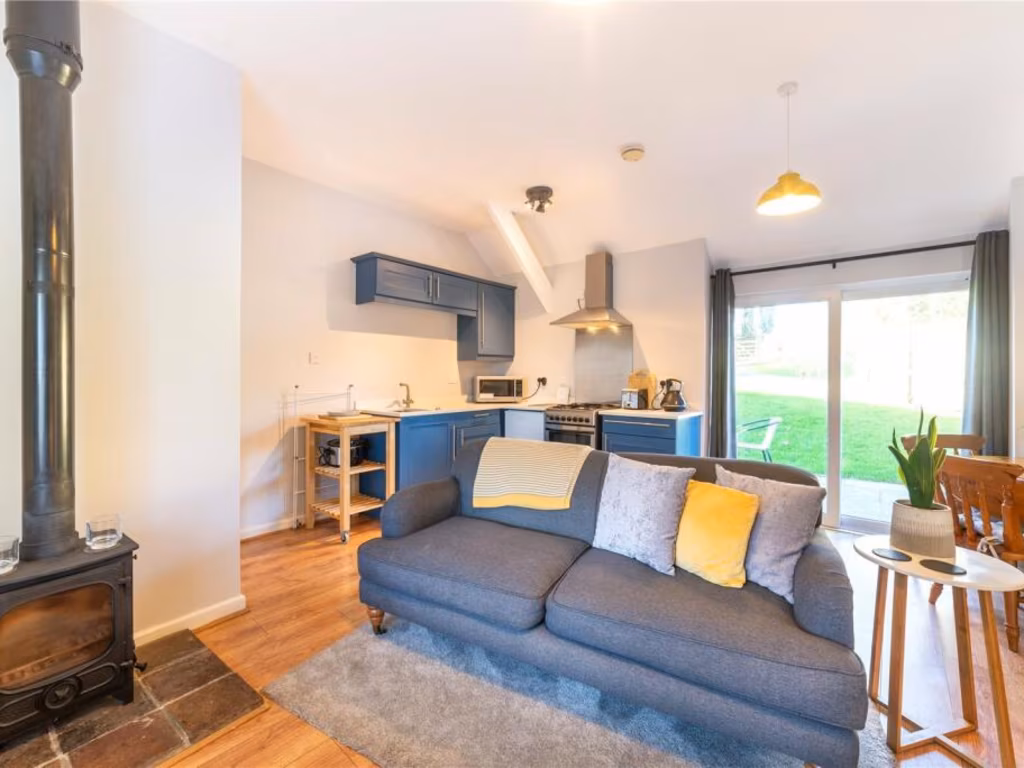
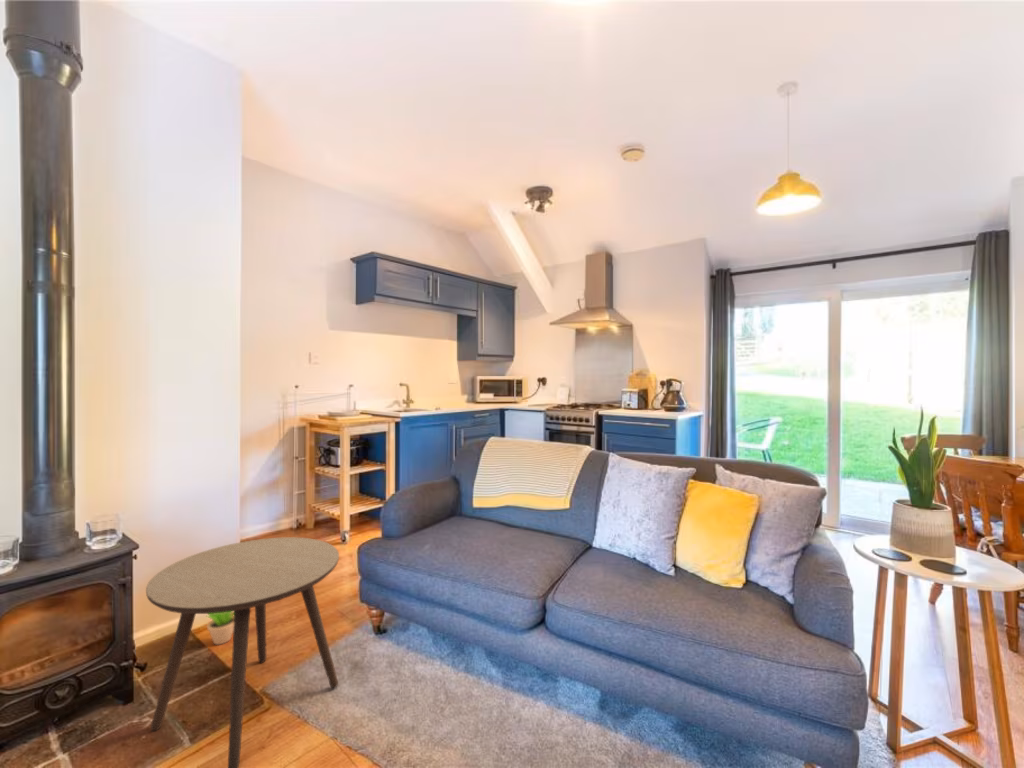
+ potted plant (224, 612)
+ side table (247, 635)
